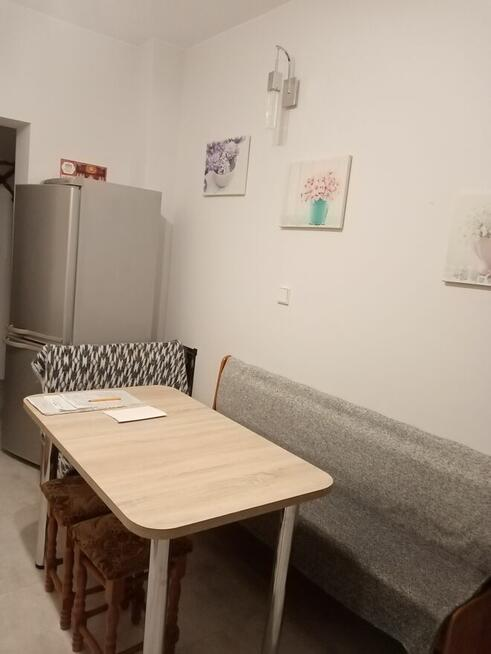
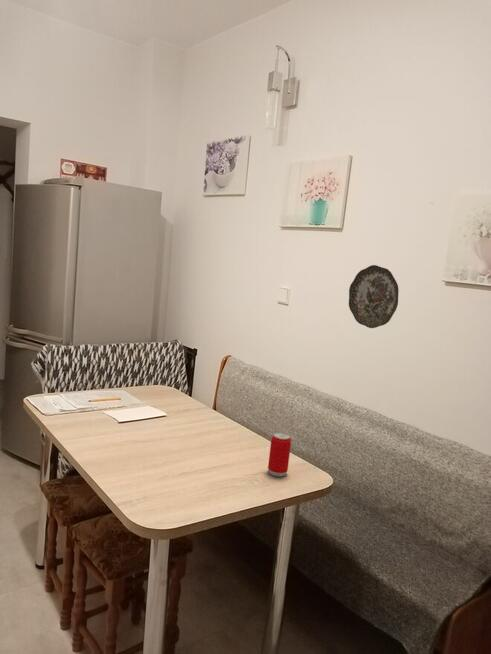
+ beverage can (279, 454)
+ decorative plate (374, 296)
